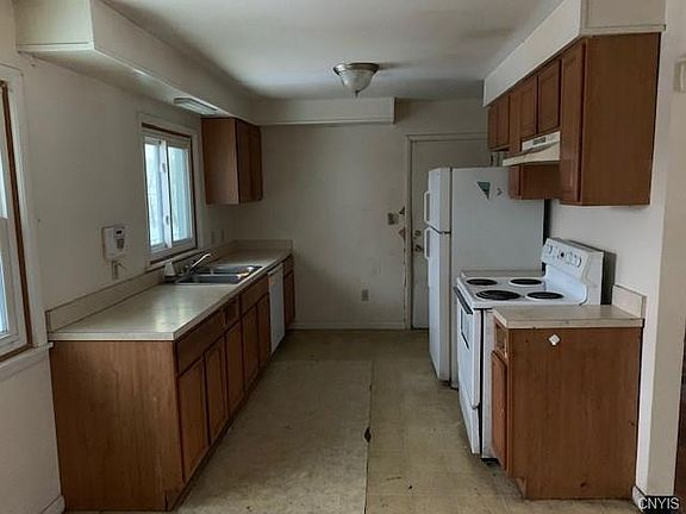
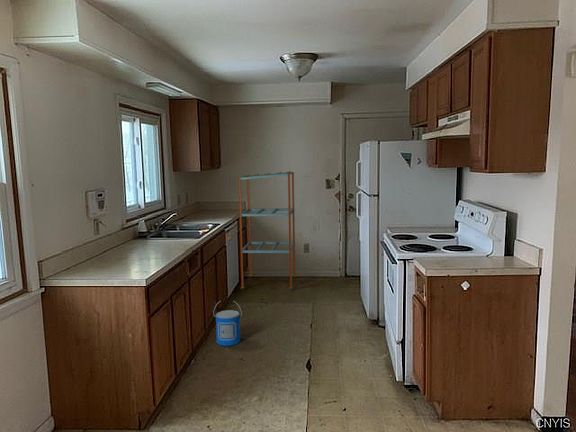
+ bucket (227, 320)
+ shelving unit (268, 215)
